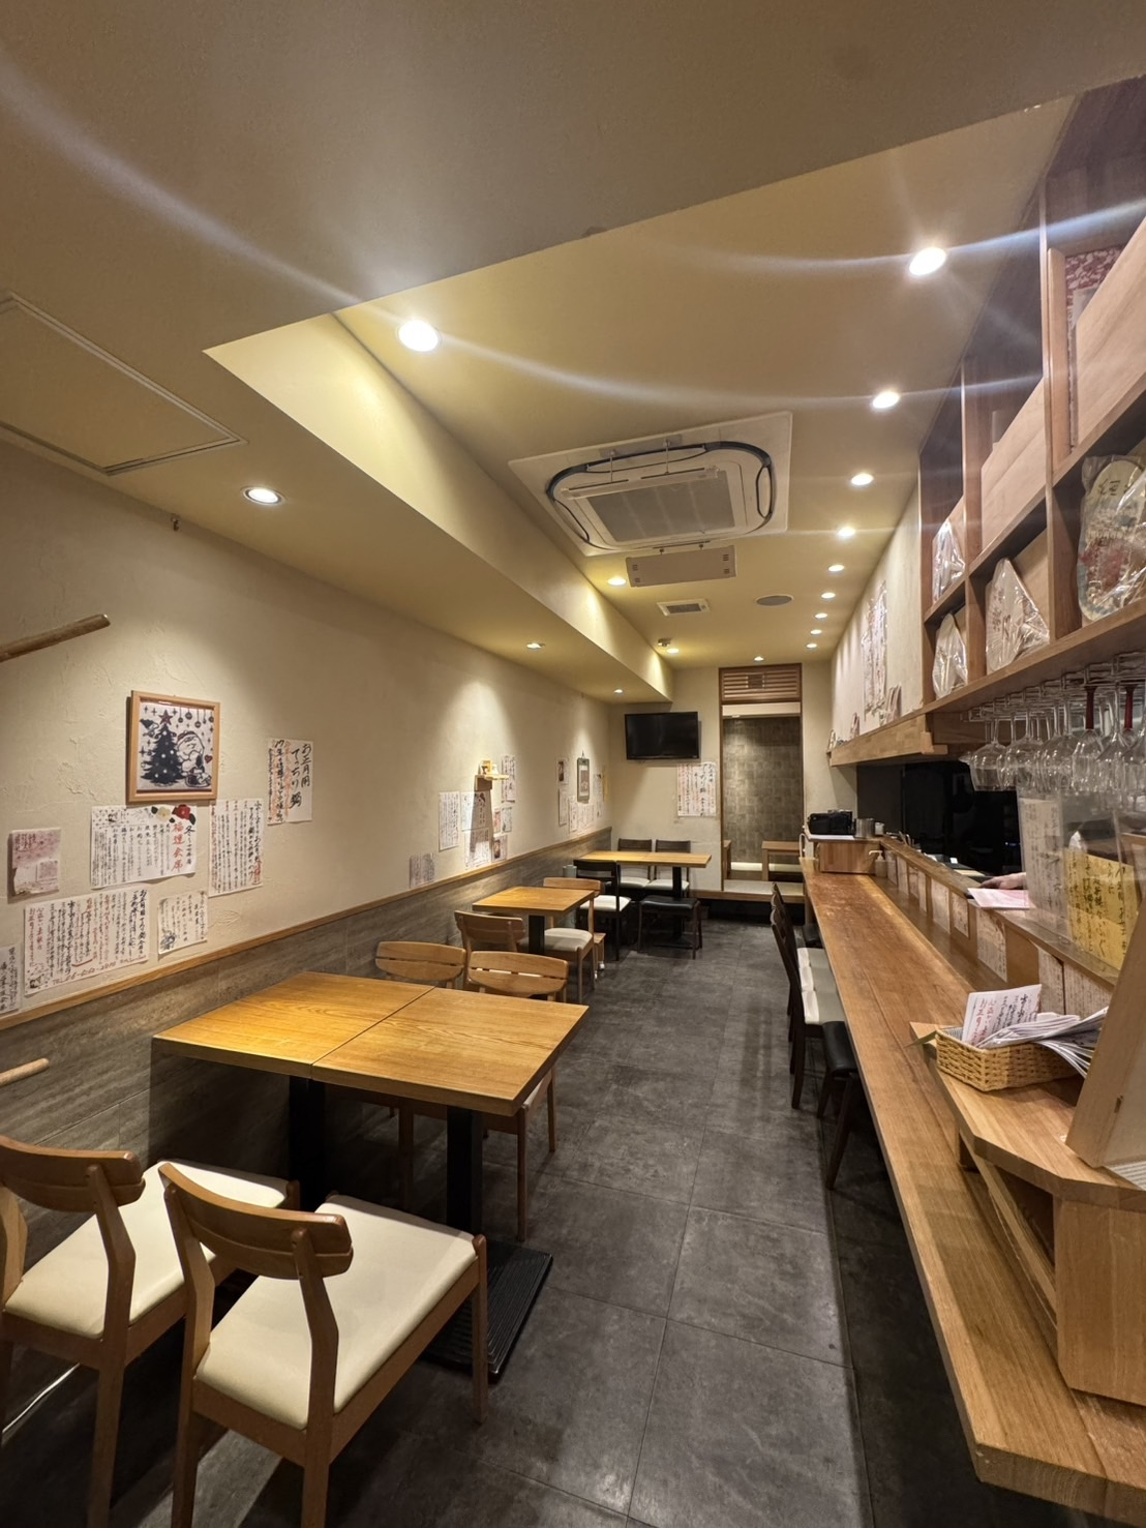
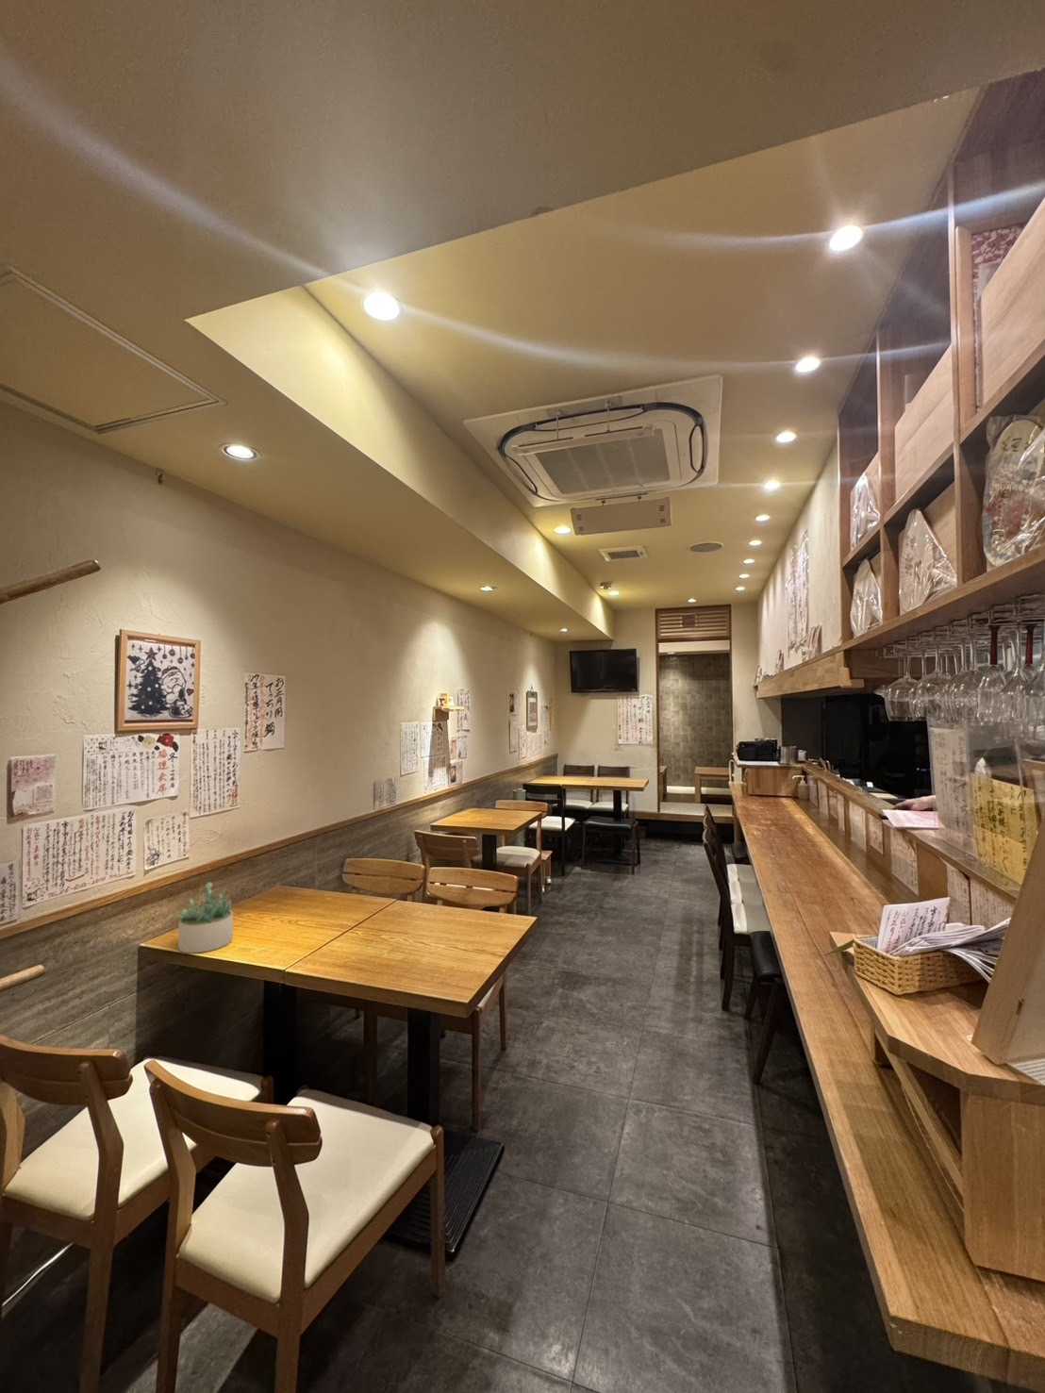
+ succulent plant (205, 912)
